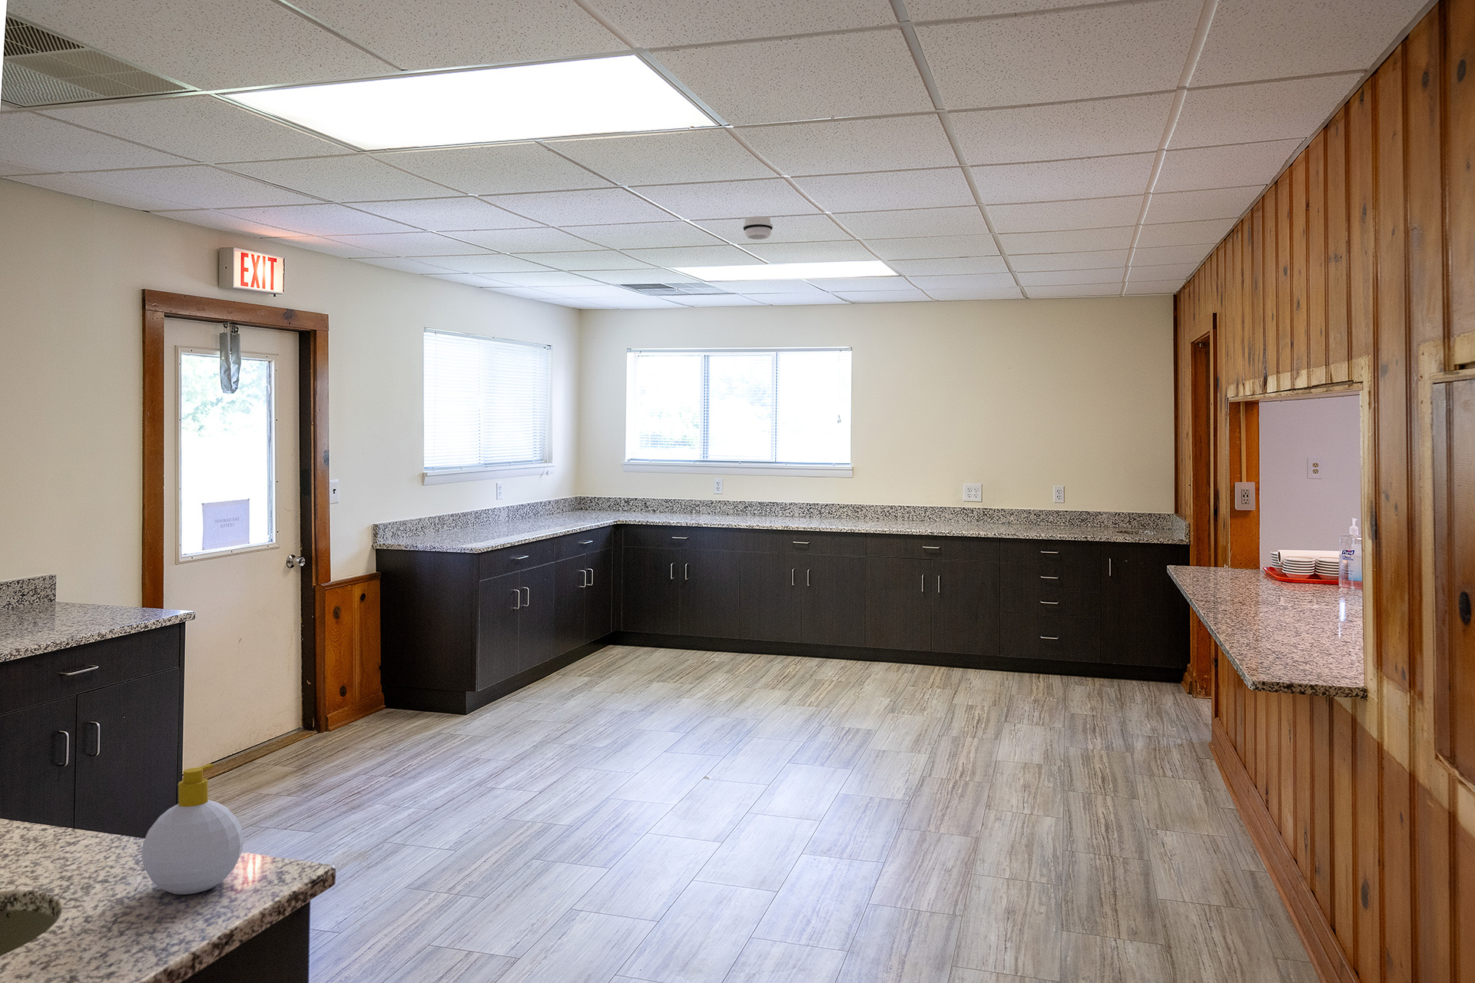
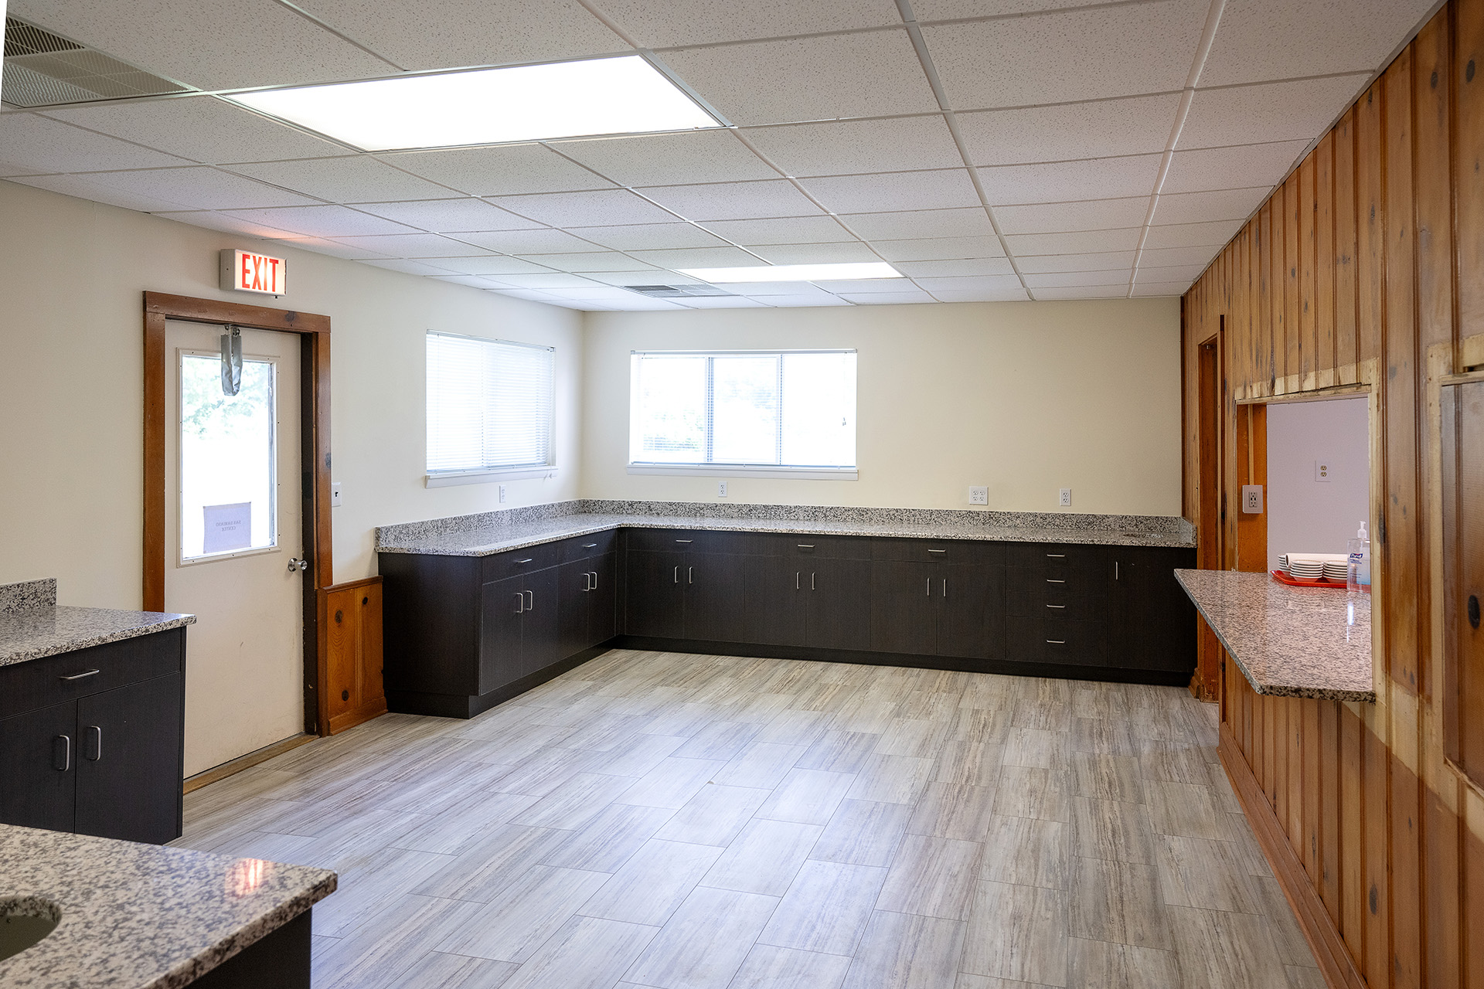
- soap bottle (193, 827)
- smoke detector (757, 228)
